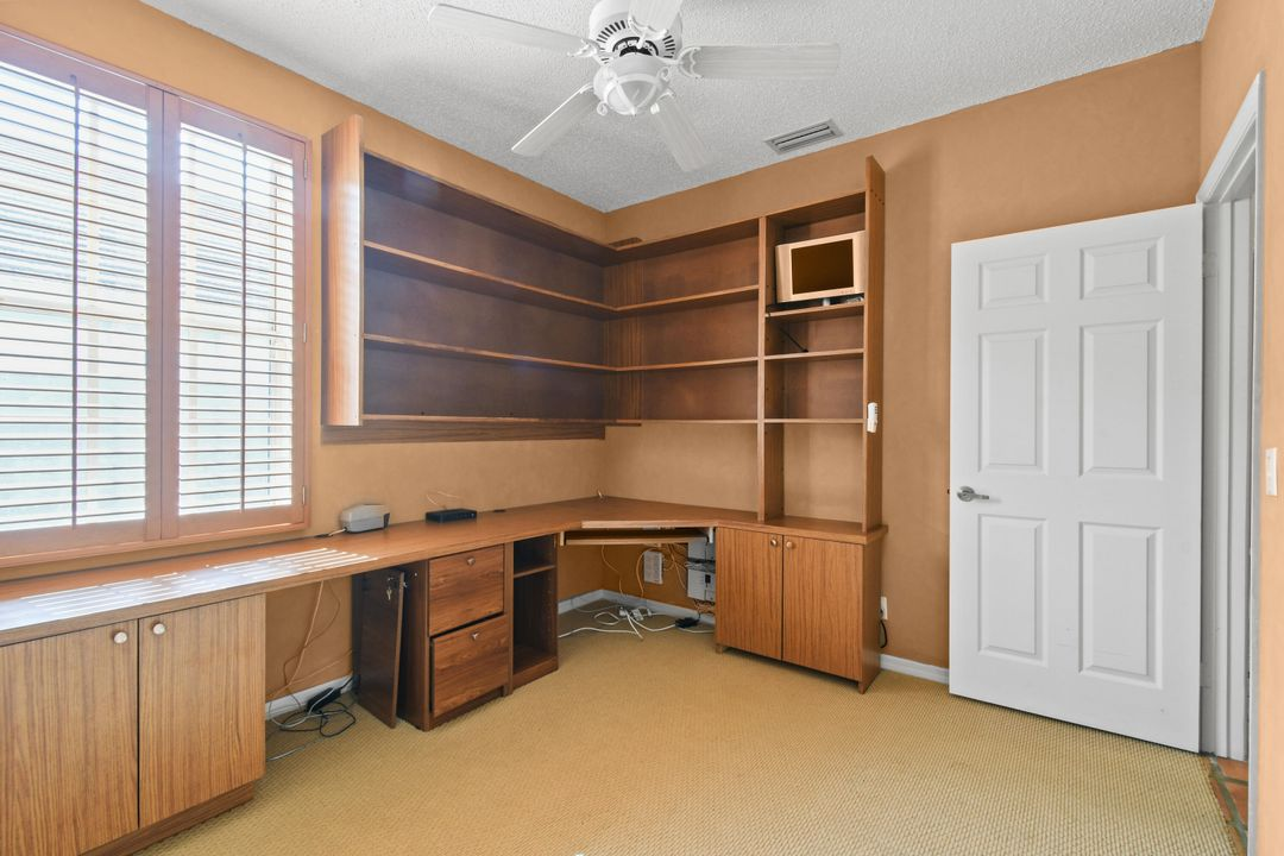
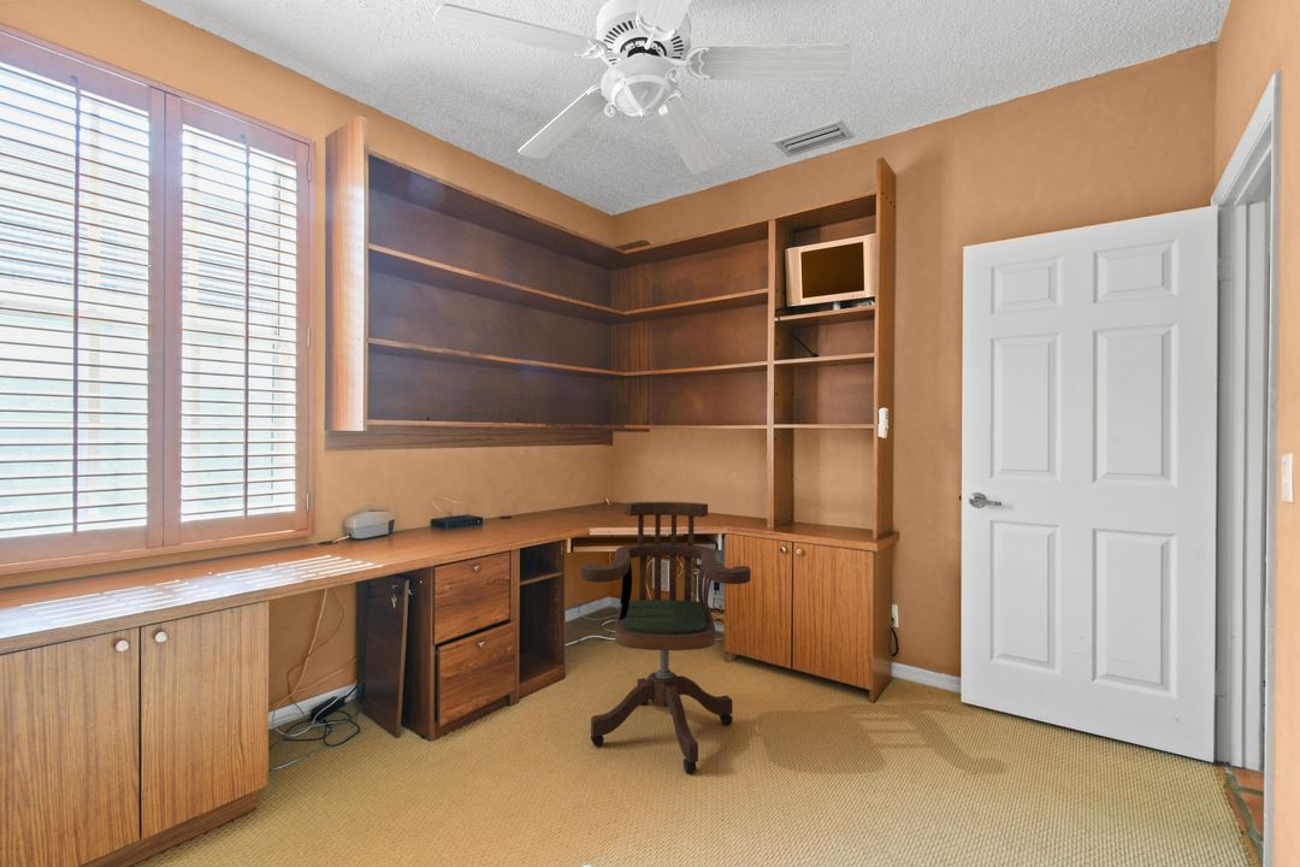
+ office chair (664, 621)
